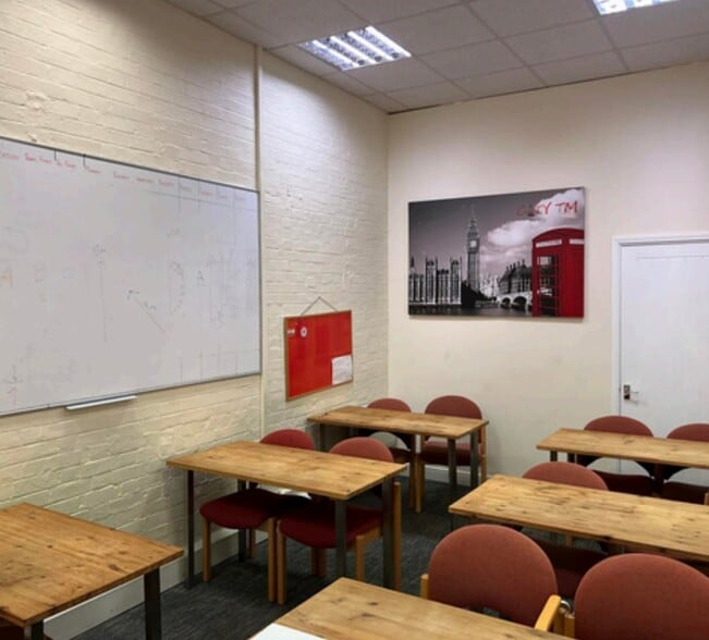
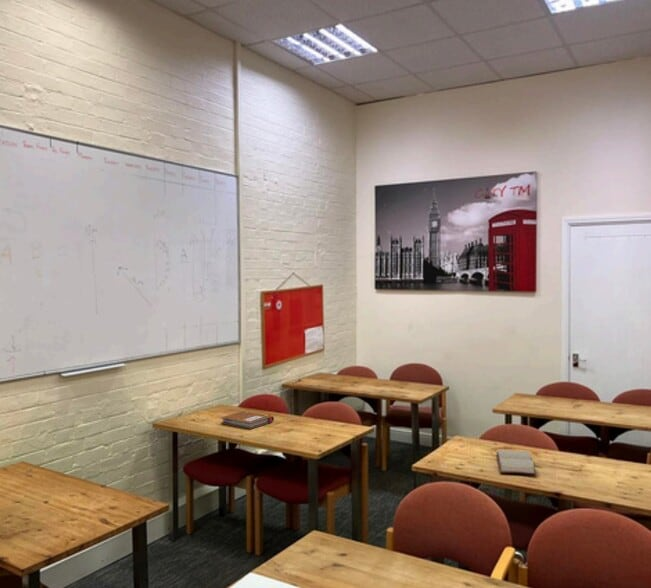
+ hardback book (515, 459)
+ notebook (248, 419)
